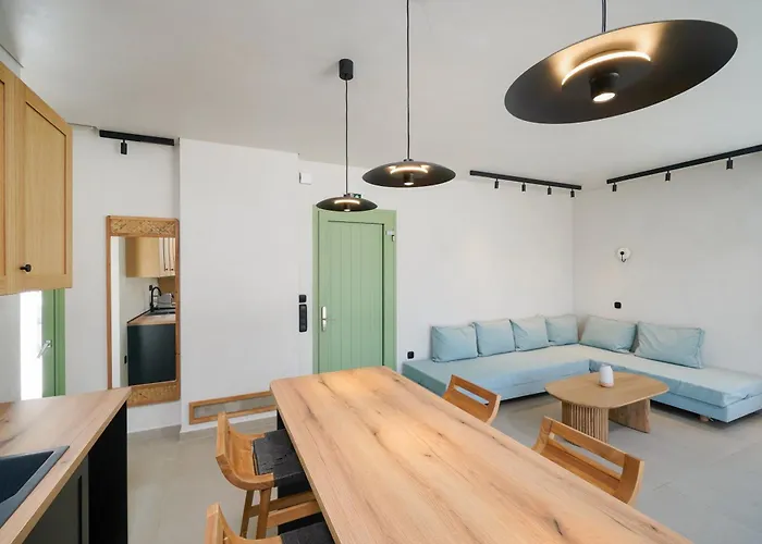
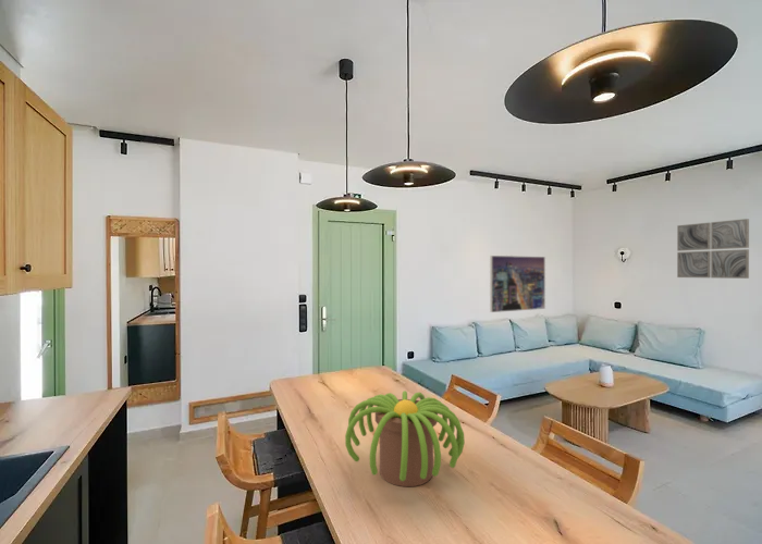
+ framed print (518, 283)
+ plant (403, 435)
+ wall art (710, 248)
